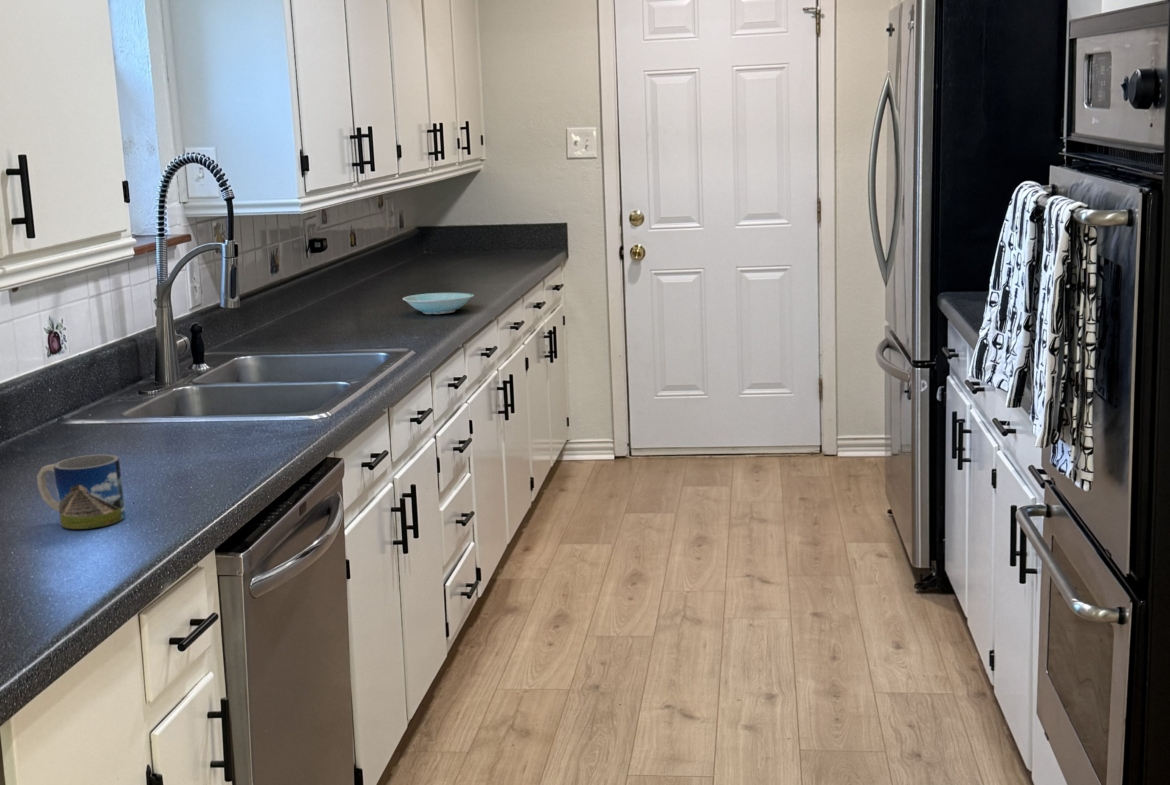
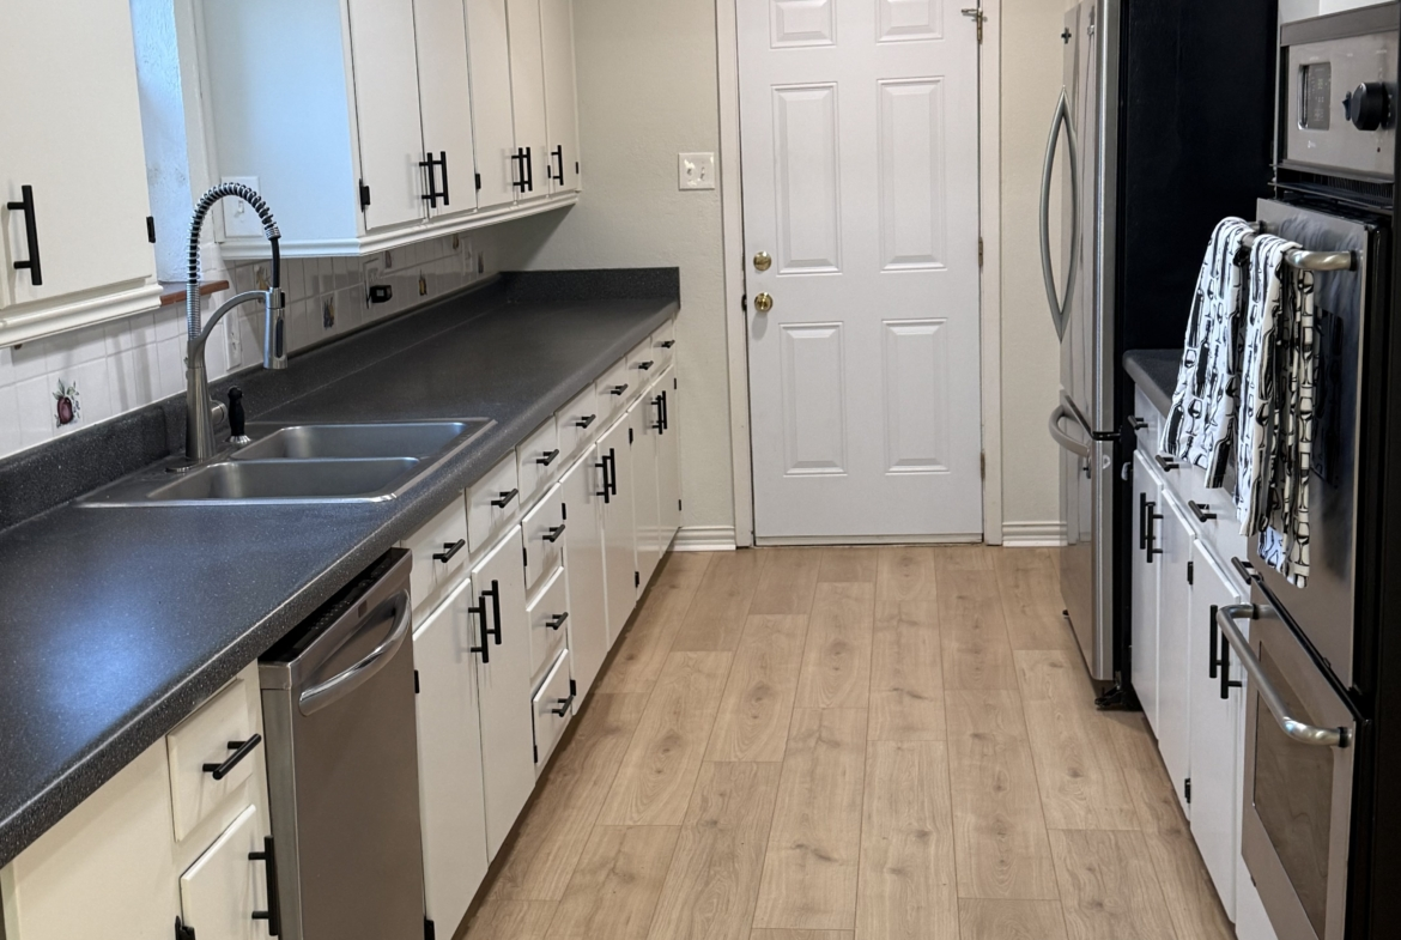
- mug (78, 490)
- bowl (438, 304)
